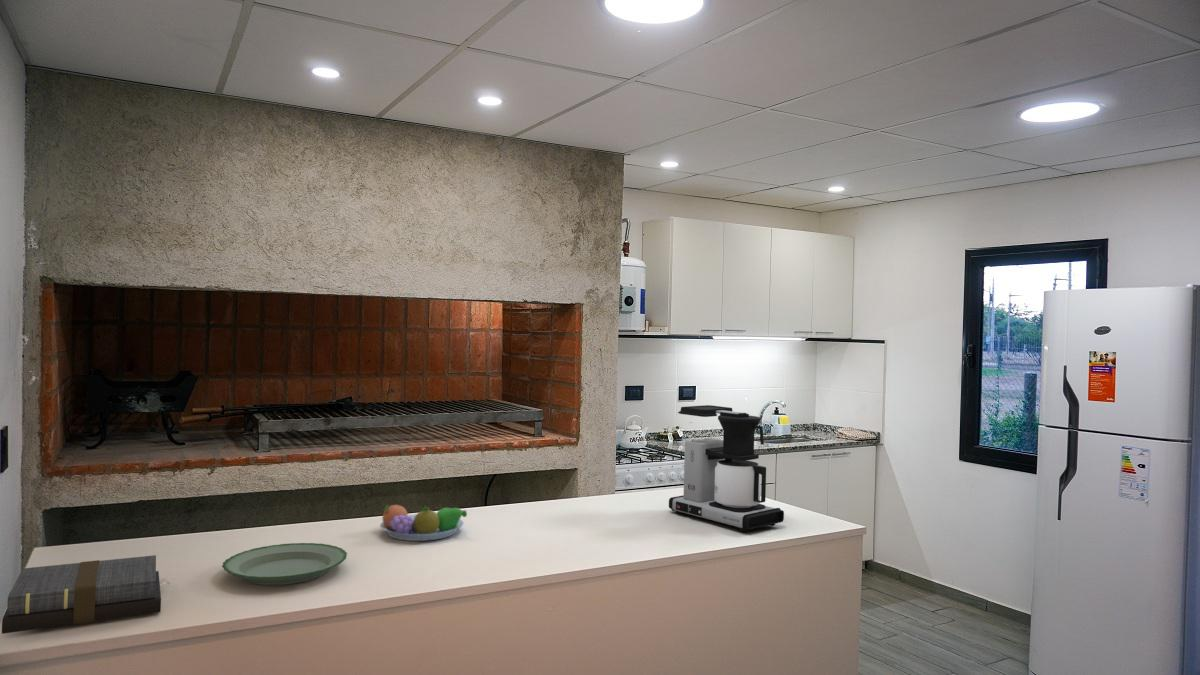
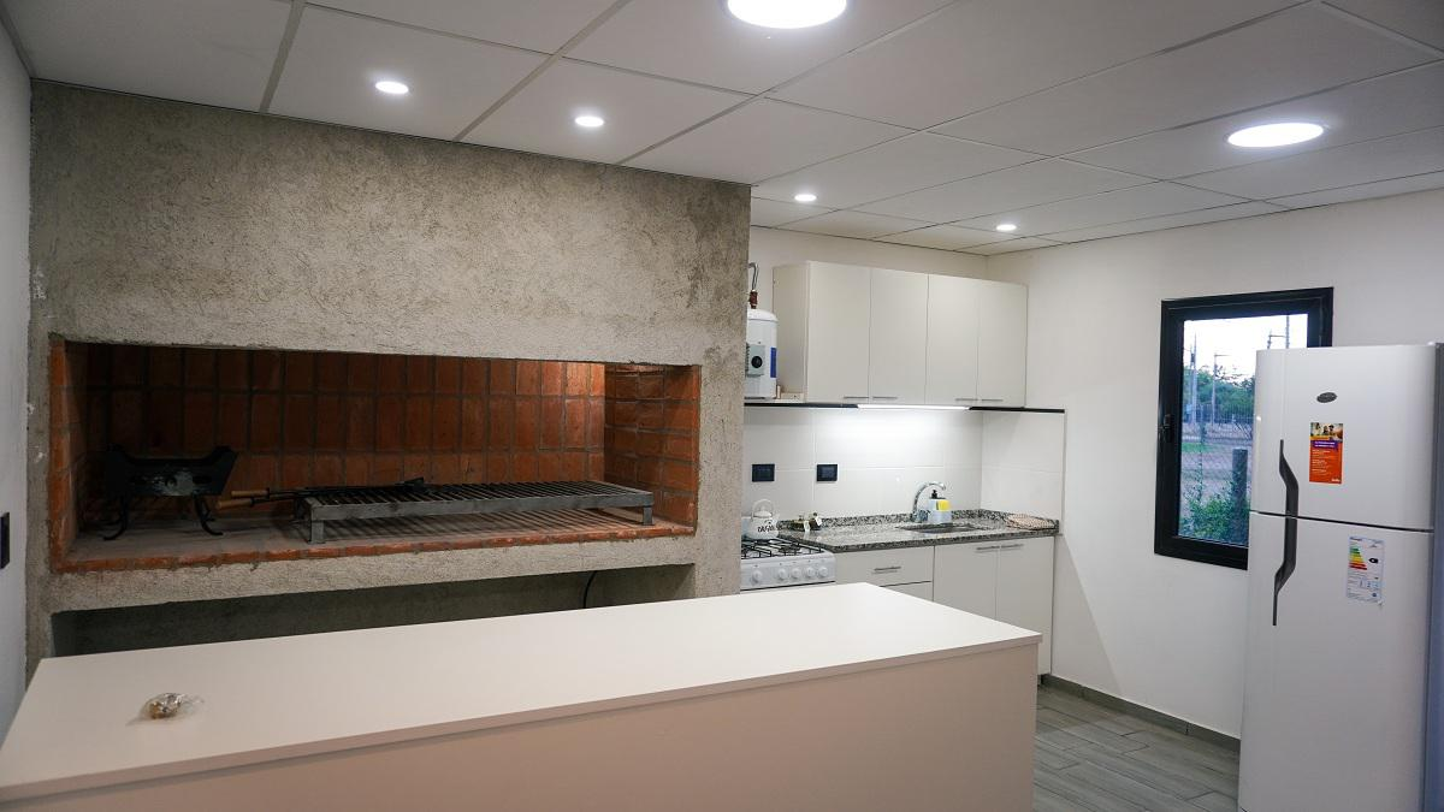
- fruit bowl (424, 516)
- coffee maker (725, 464)
- book (87, 590)
- plate (286, 565)
